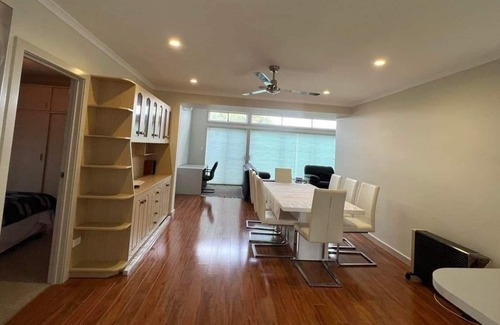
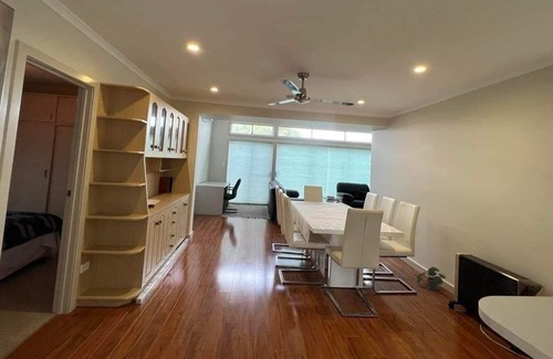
+ potted plant (431, 277)
